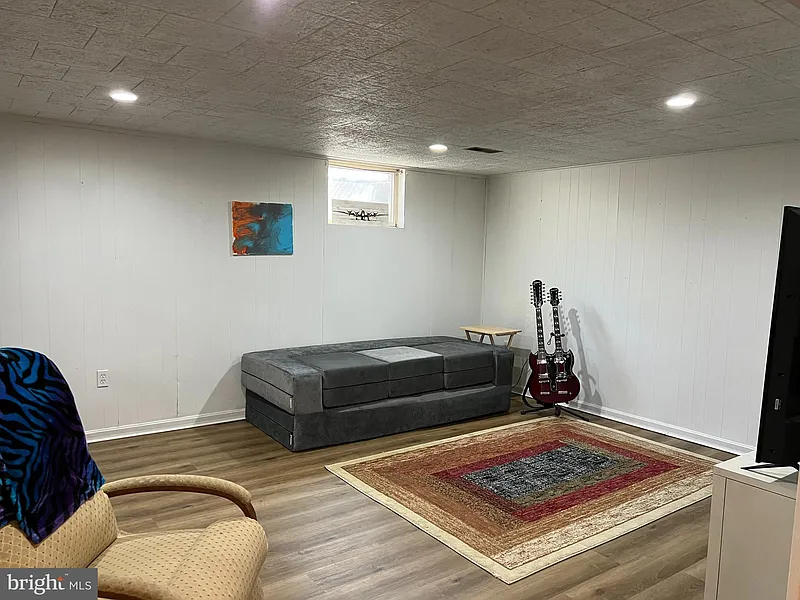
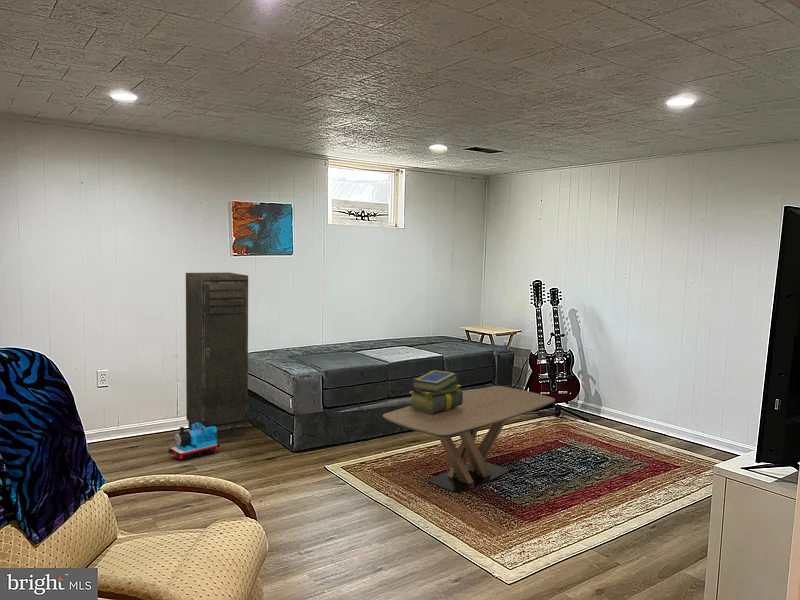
+ toy train (194, 439)
+ coffee table (472, 441)
+ stack of books (436, 391)
+ storage cabinet (216, 354)
